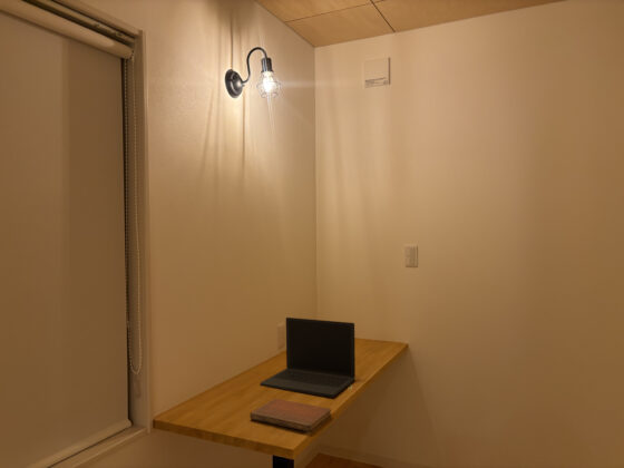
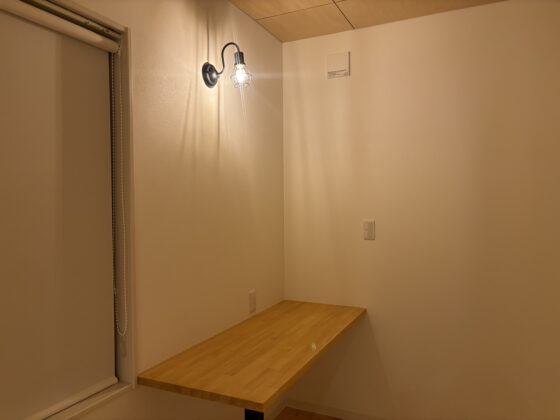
- notebook (291, 413)
- laptop (308, 353)
